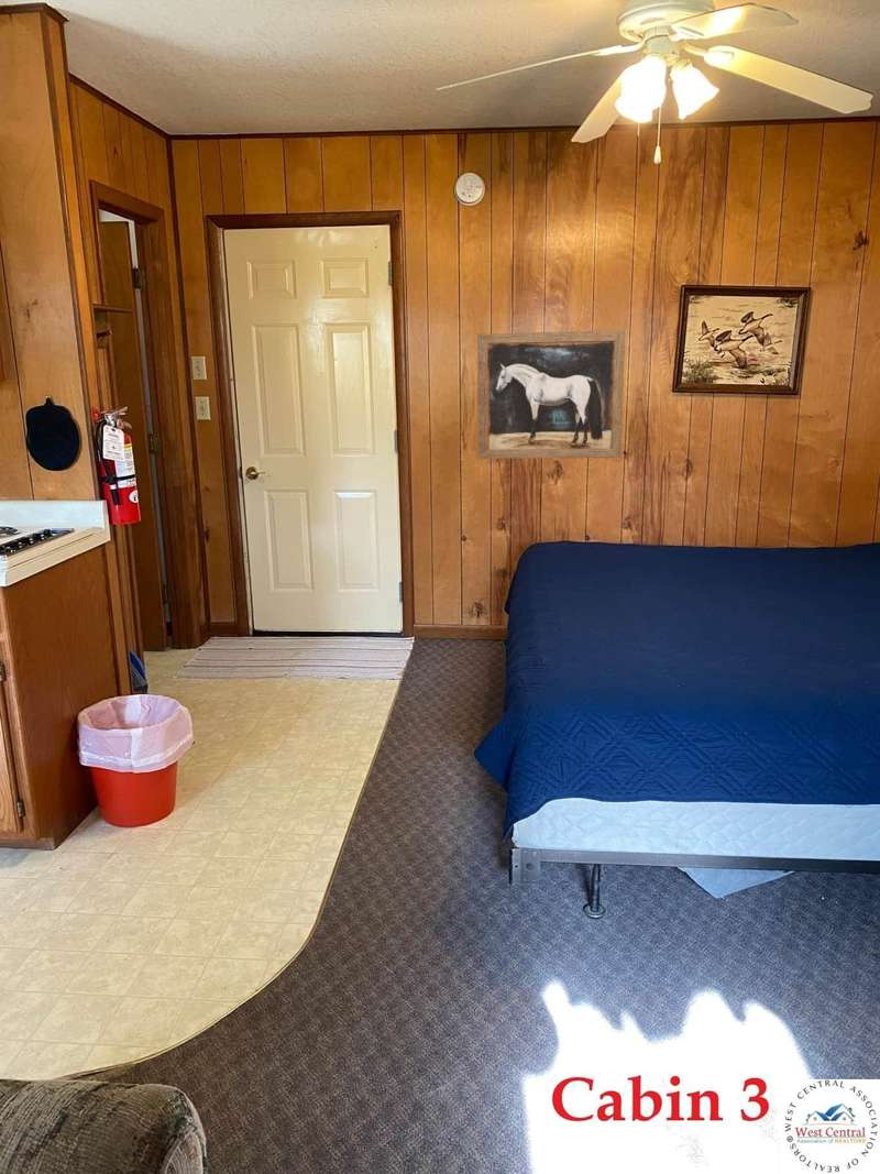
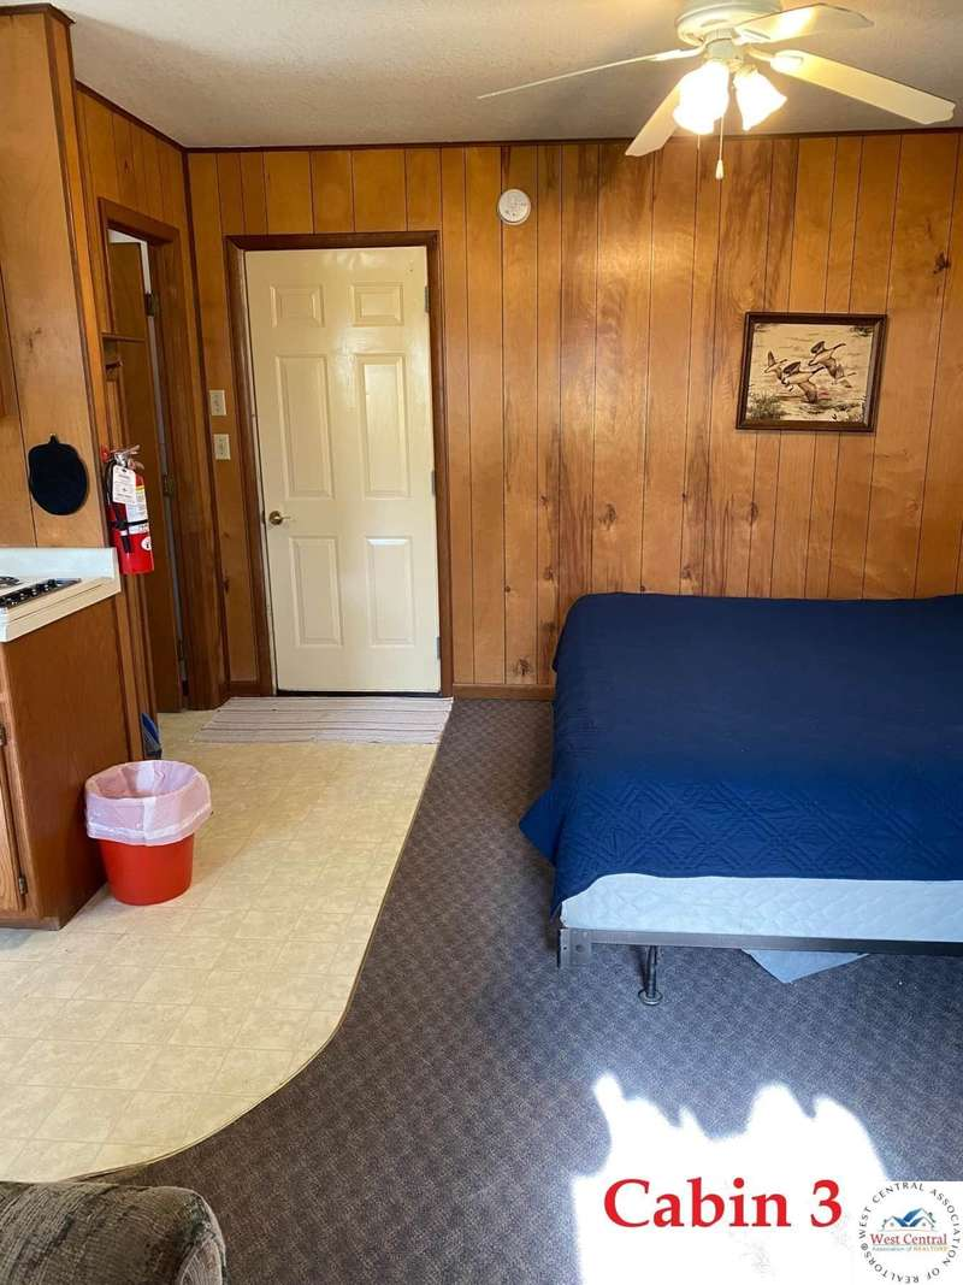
- wall art (549, 396)
